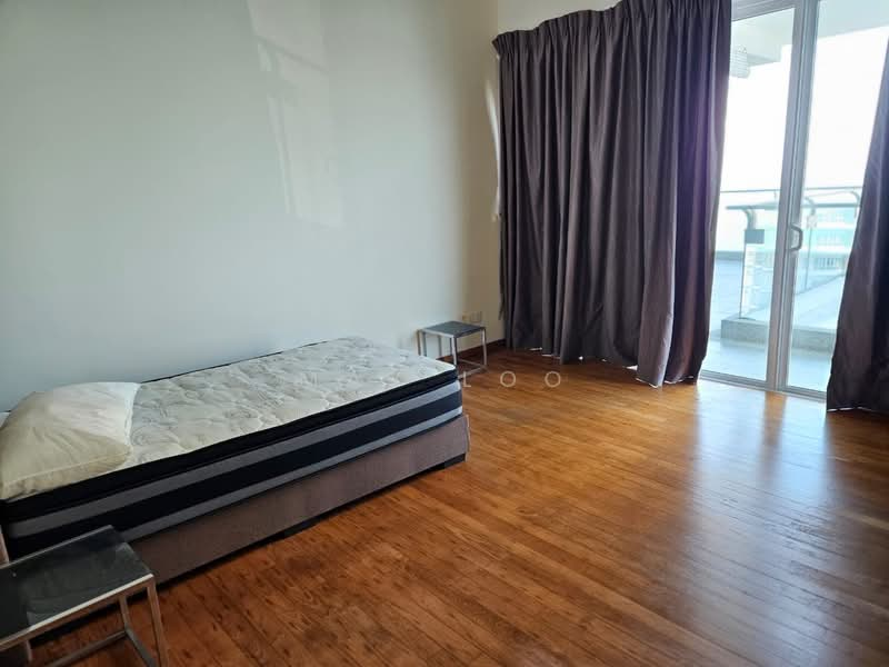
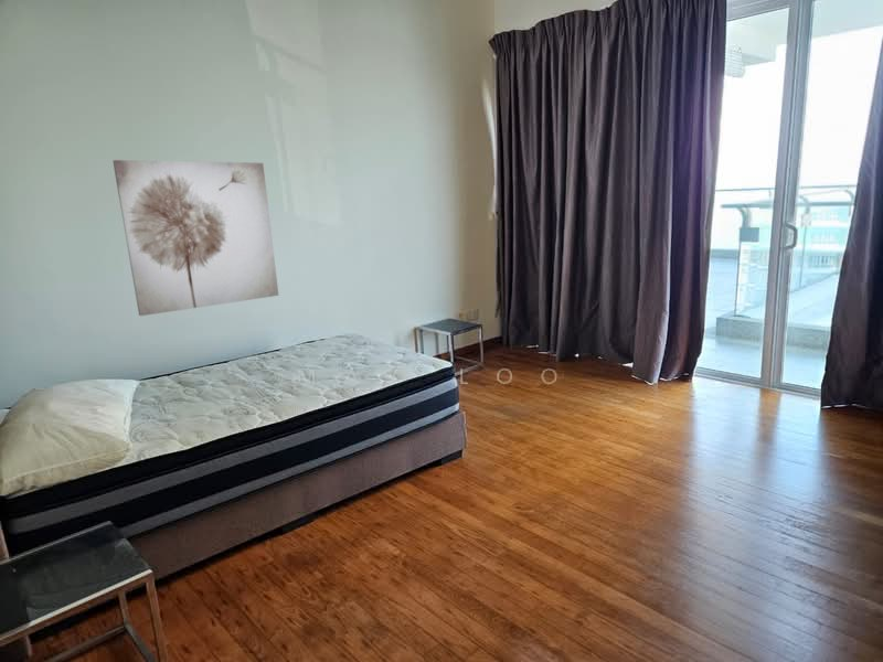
+ wall art (204, 235)
